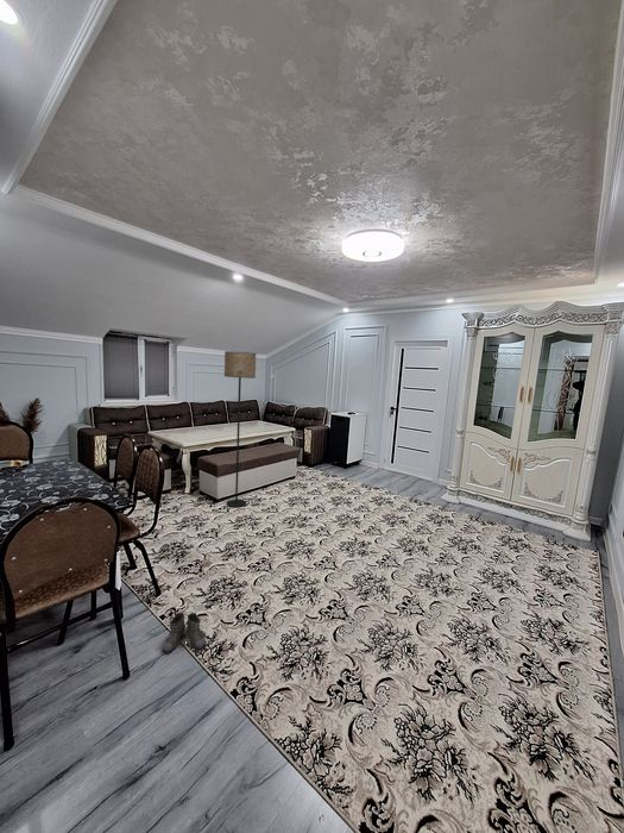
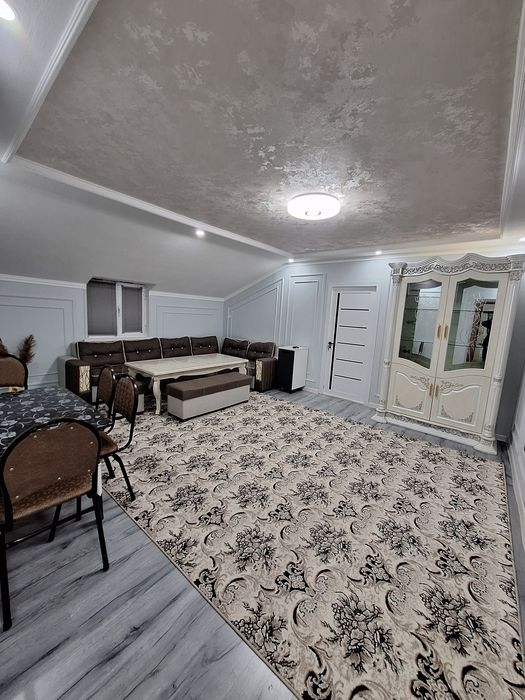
- floor lamp (238, 430)
- boots (183, 631)
